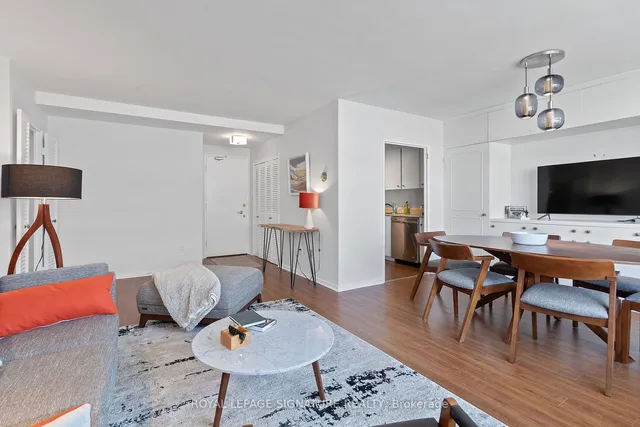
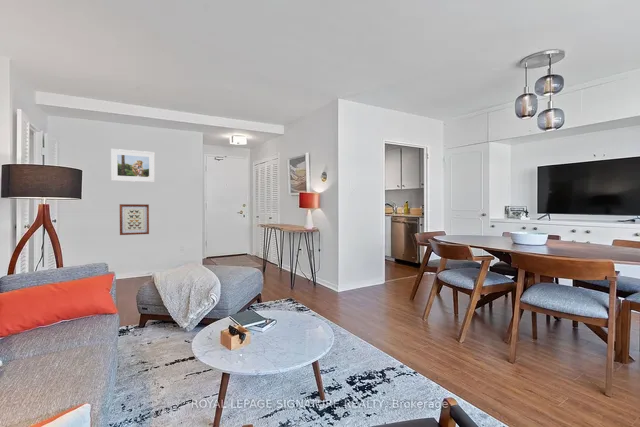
+ wall art (134, 219)
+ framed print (133, 166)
